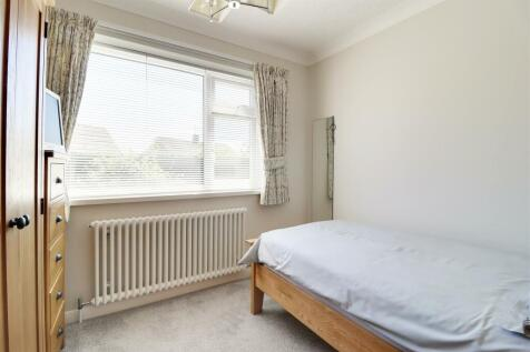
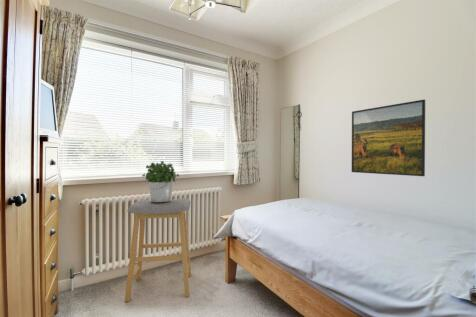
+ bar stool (161, 243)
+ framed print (384, 140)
+ potted plant (160, 181)
